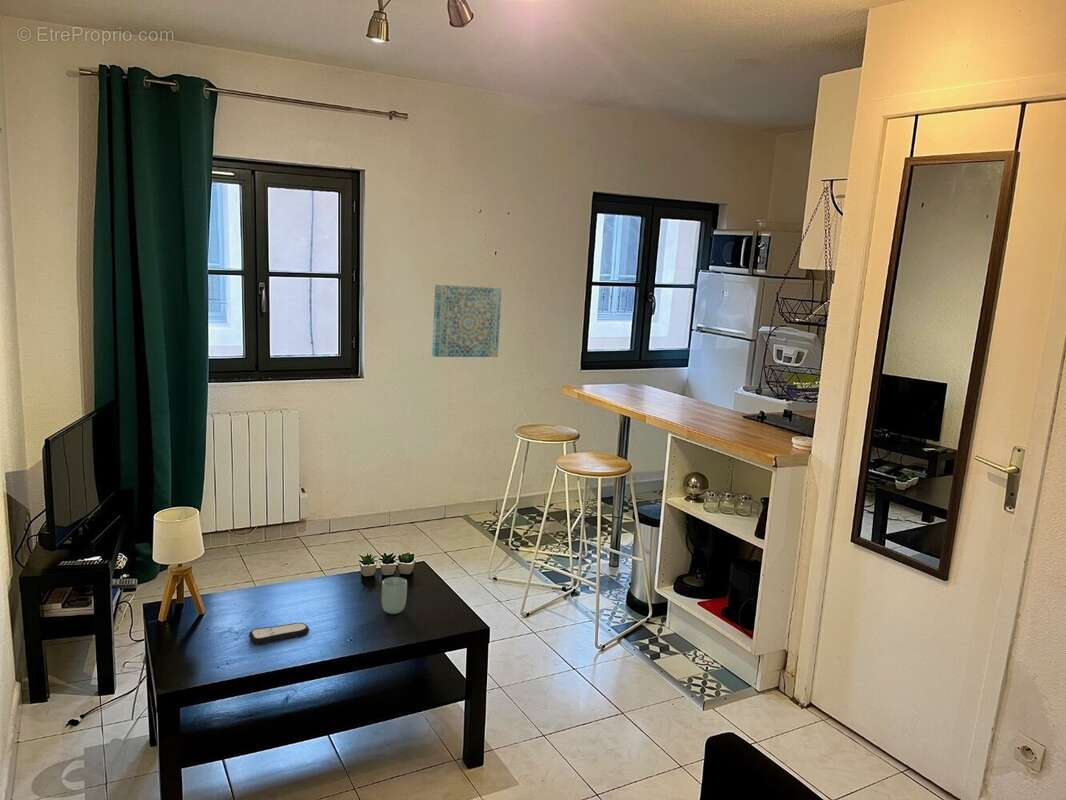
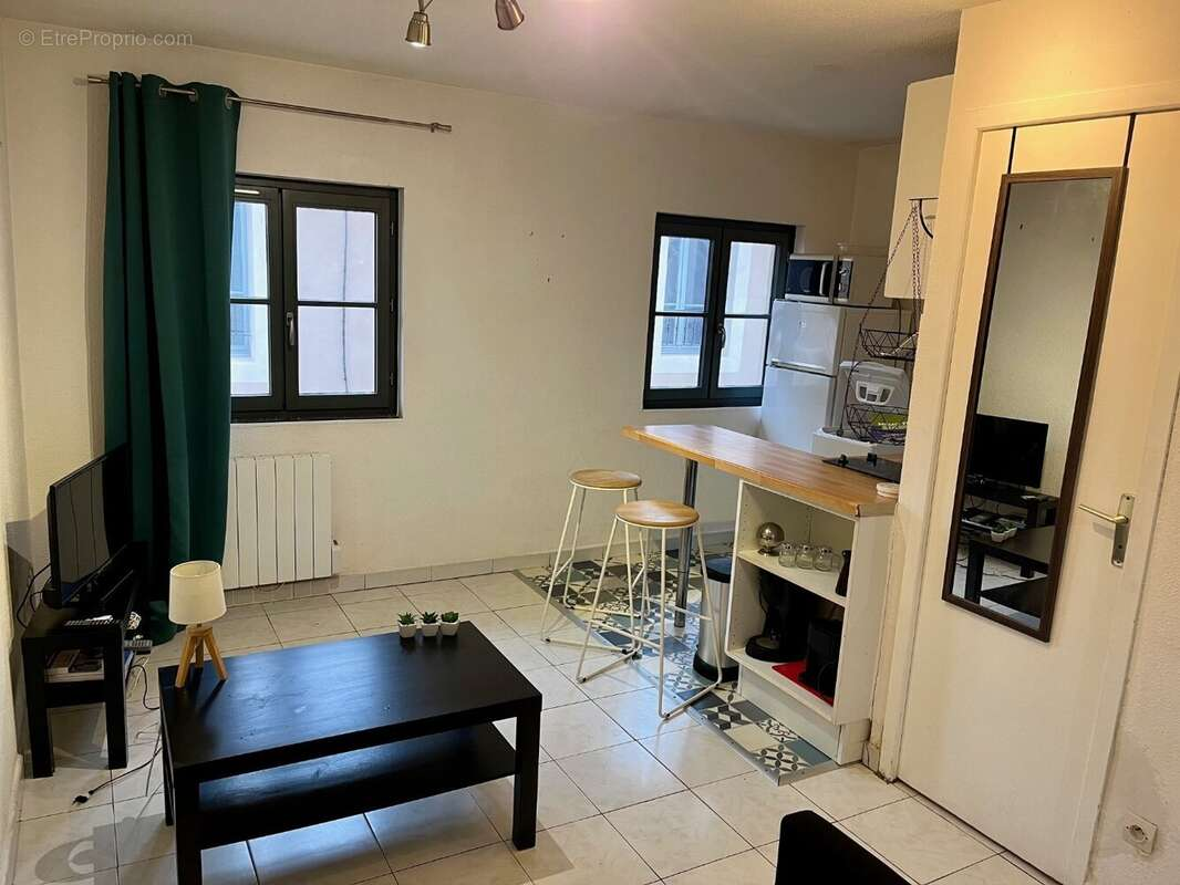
- remote control (279, 632)
- cup (394, 596)
- wall art (467, 321)
